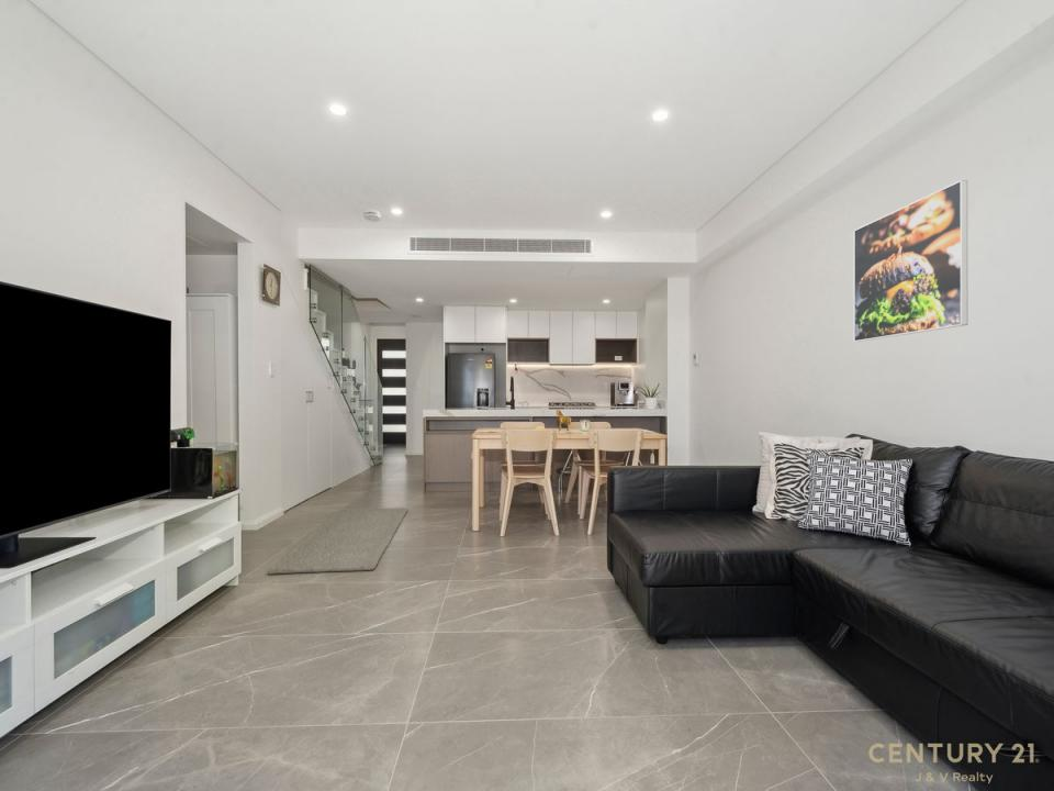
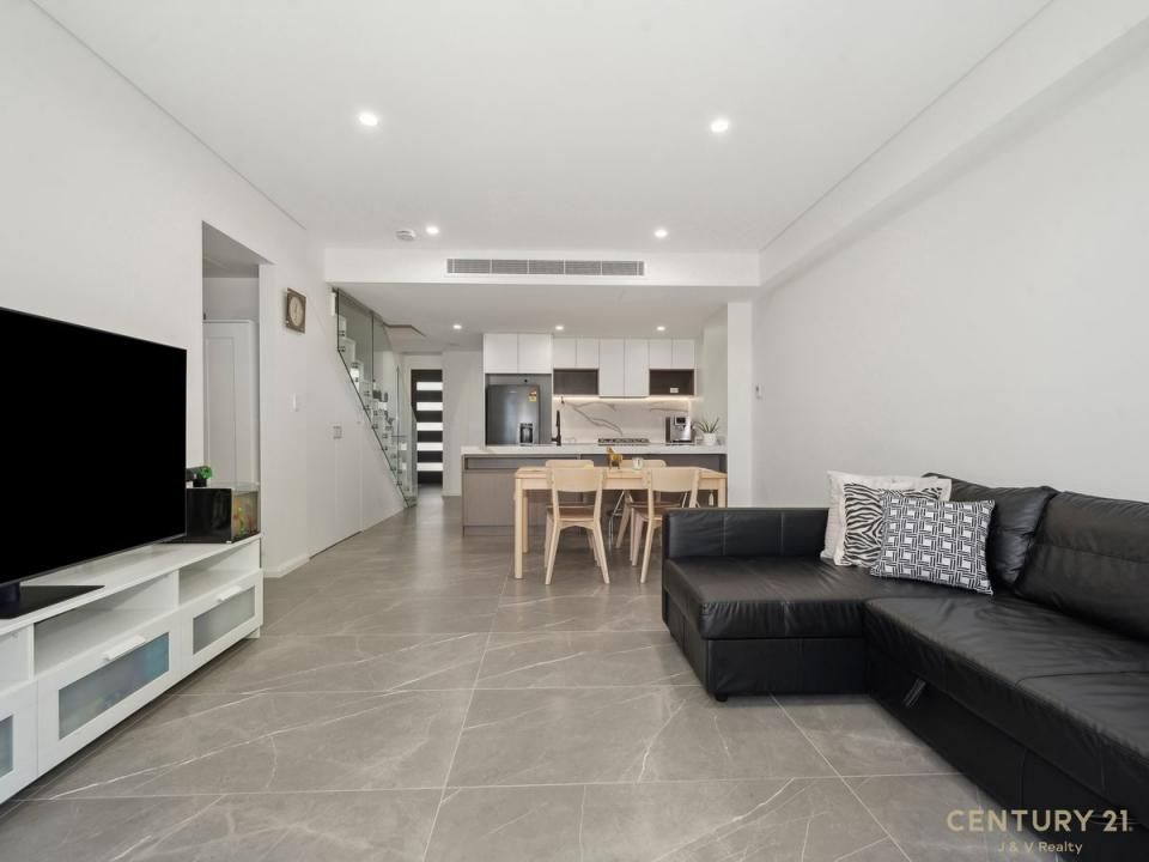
- rug (352, 533)
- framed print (902, 271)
